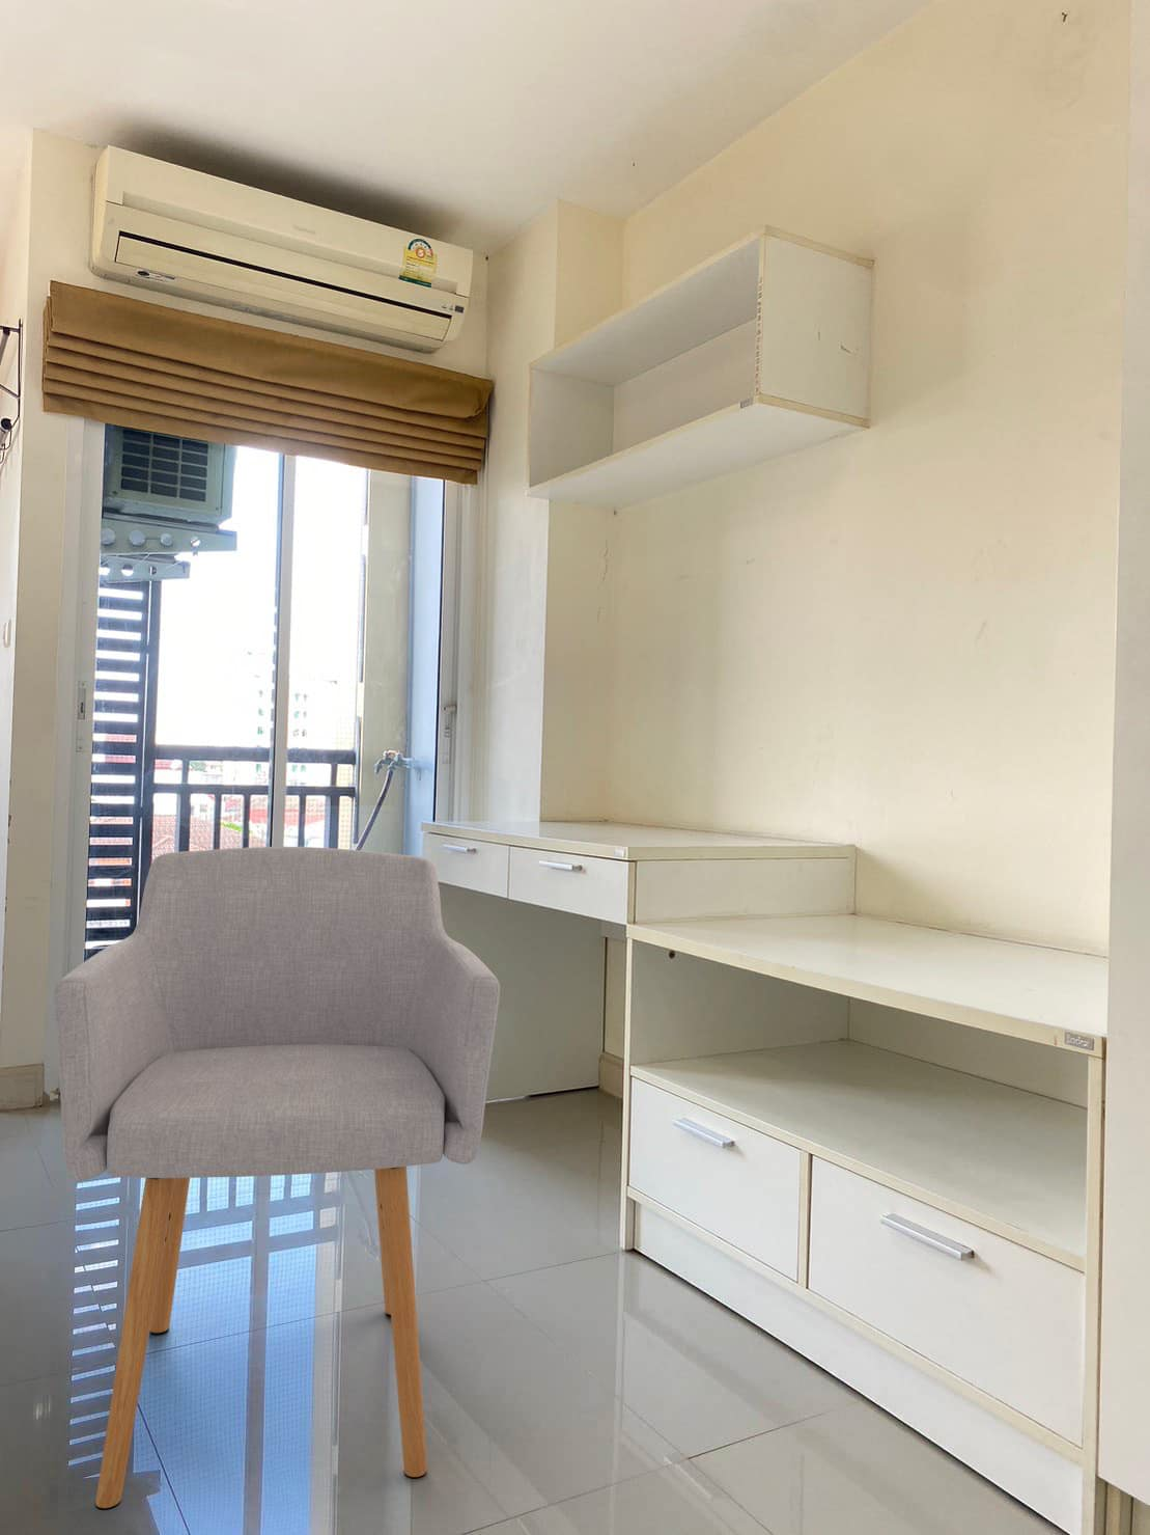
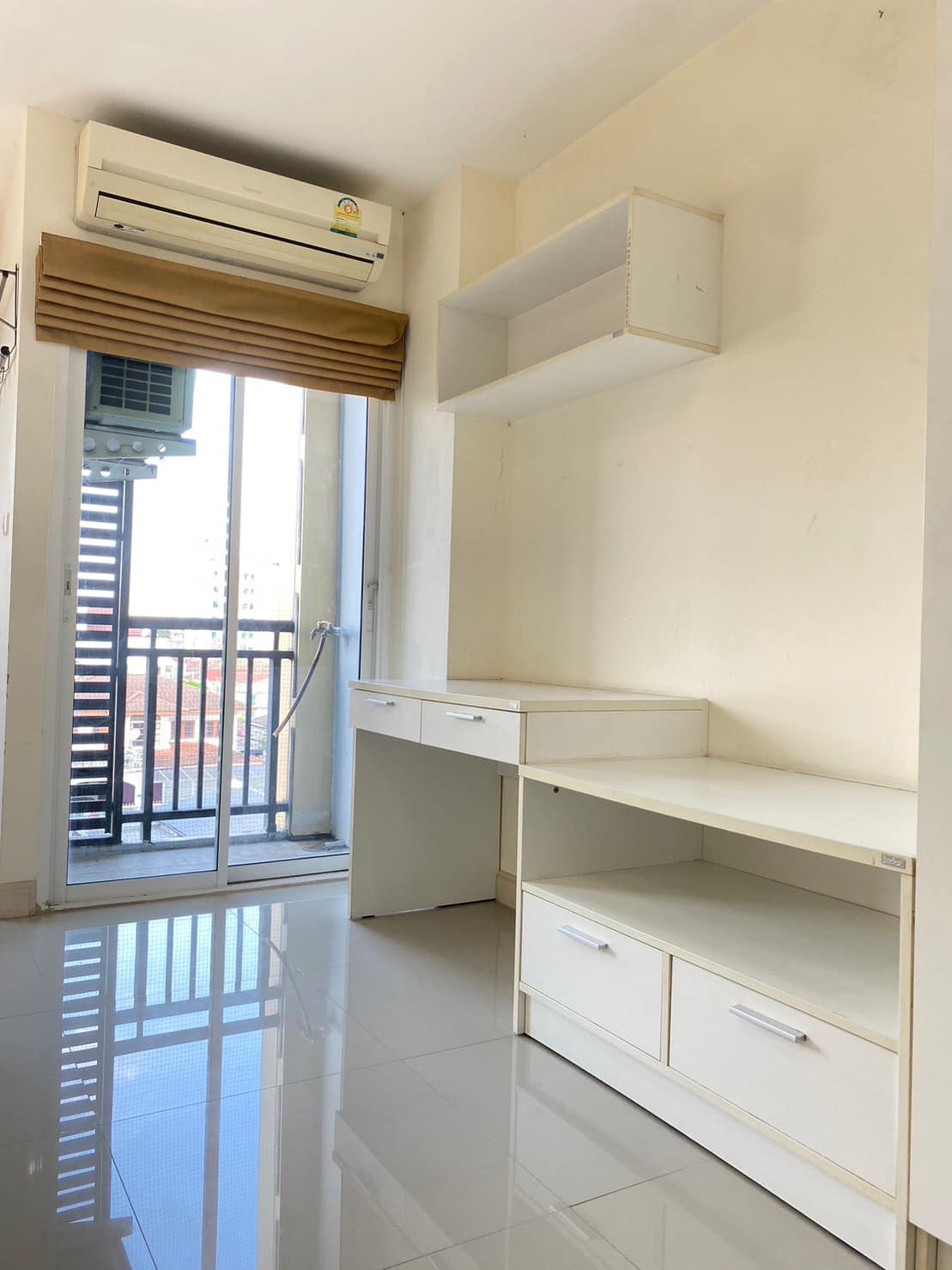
- chair (285, 1118)
